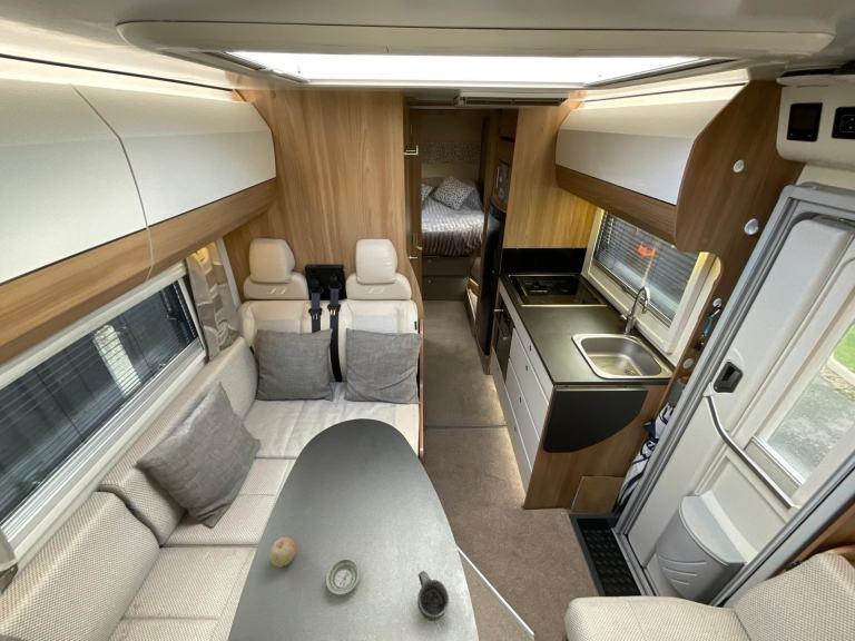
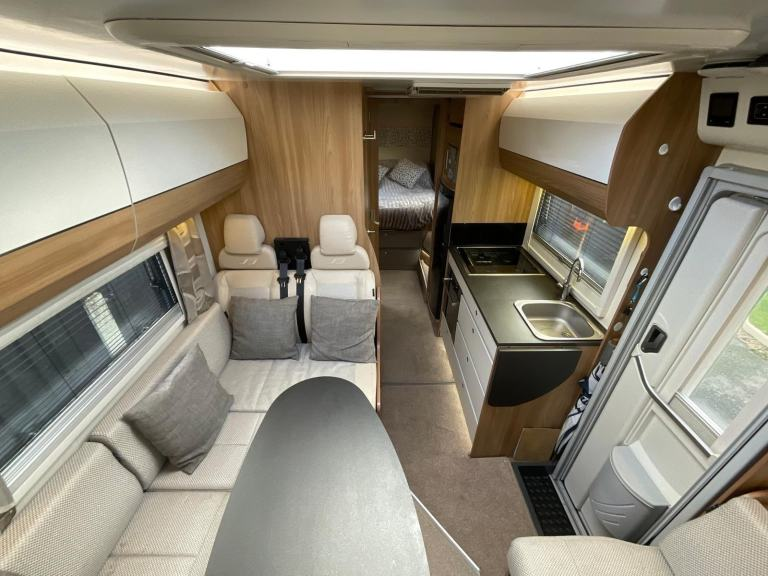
- cup (433, 596)
- fruit (283, 550)
- saucer (343, 576)
